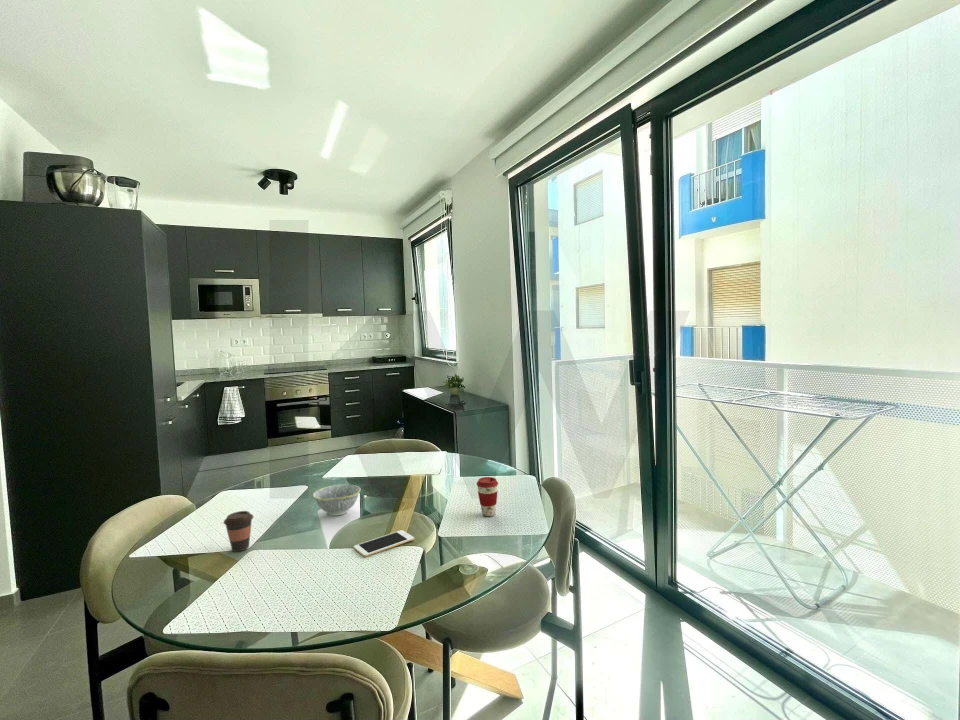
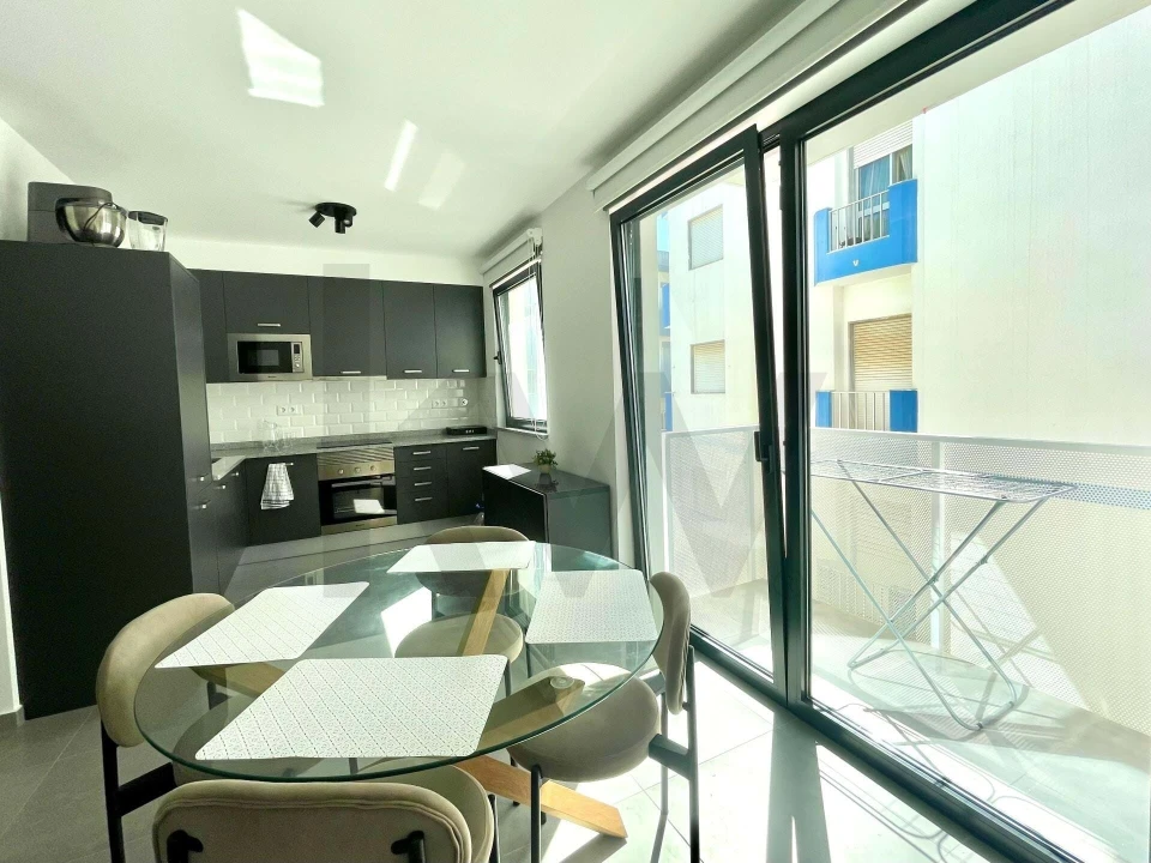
- cell phone (384, 542)
- bowl (337, 501)
- coffee cup (487, 496)
- coffee cup (239, 531)
